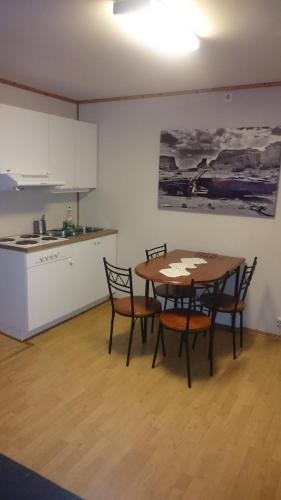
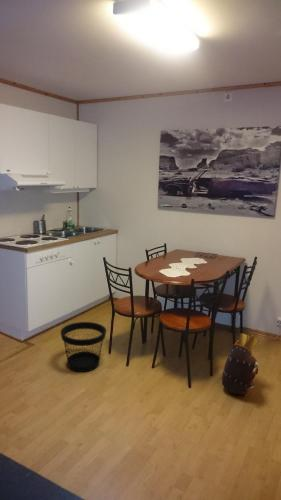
+ wastebasket (83, 347)
+ backpack (240, 362)
